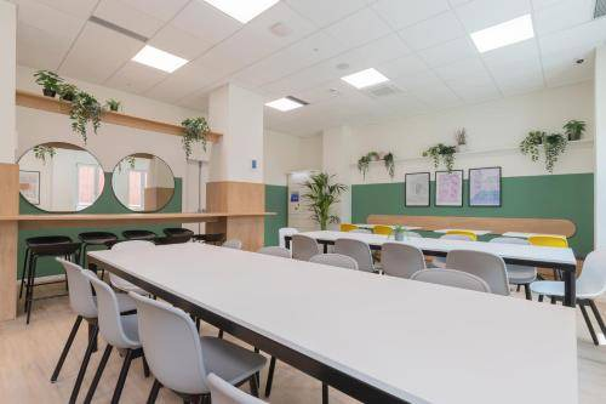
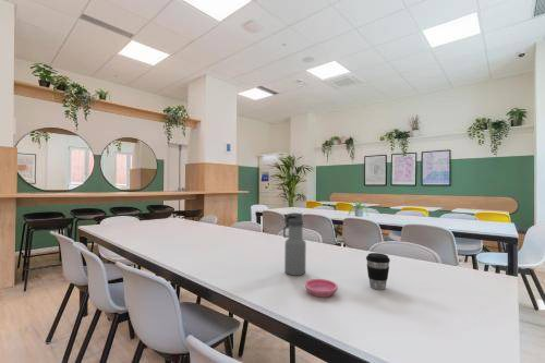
+ saucer (320, 288)
+ water bottle (294, 242)
+ coffee cup (377, 270)
